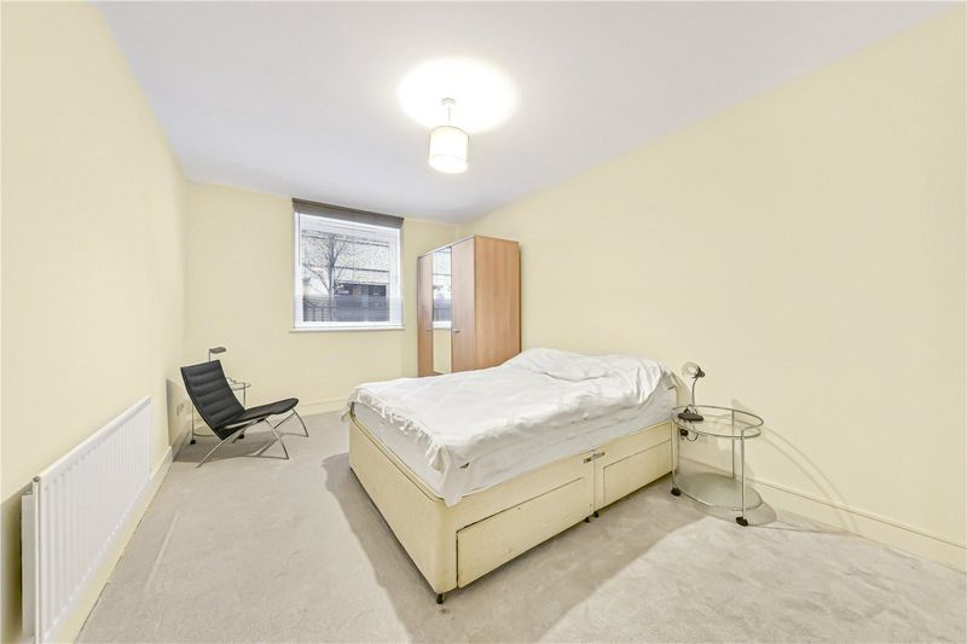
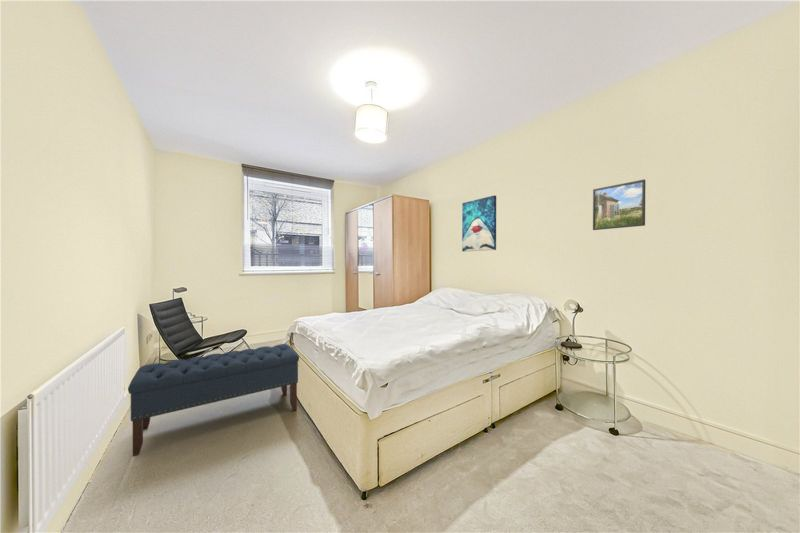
+ wall art (478, 225)
+ bench (224, 387)
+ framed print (617, 206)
